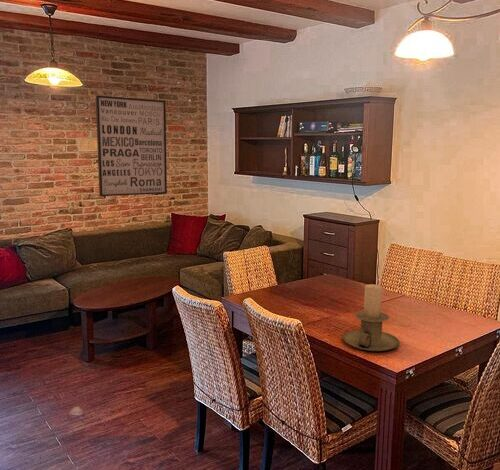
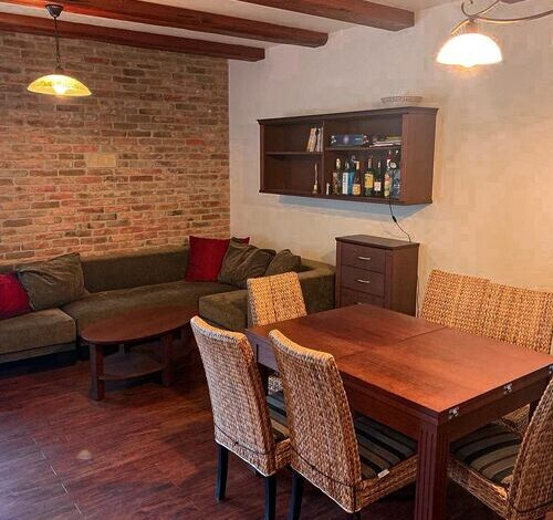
- wall art (133, 147)
- candle holder (372, 314)
